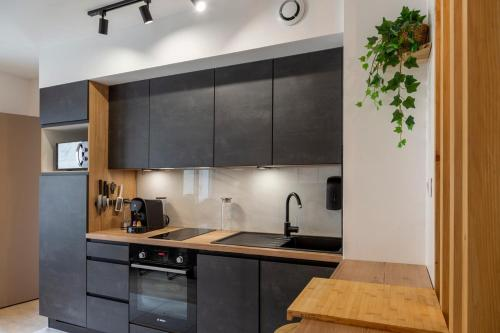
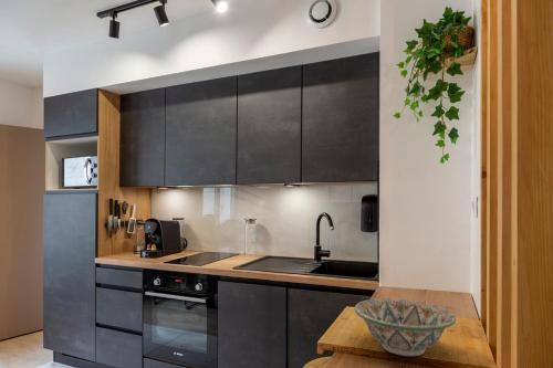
+ decorative bowl (403, 328)
